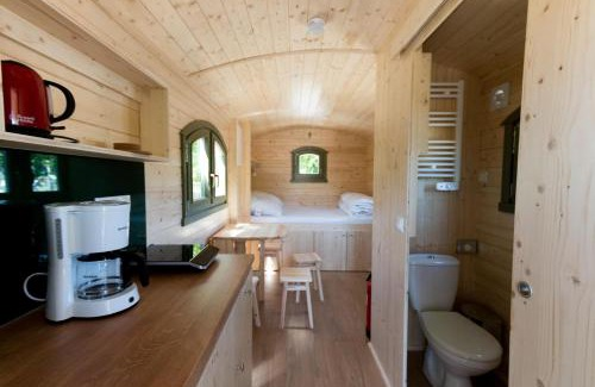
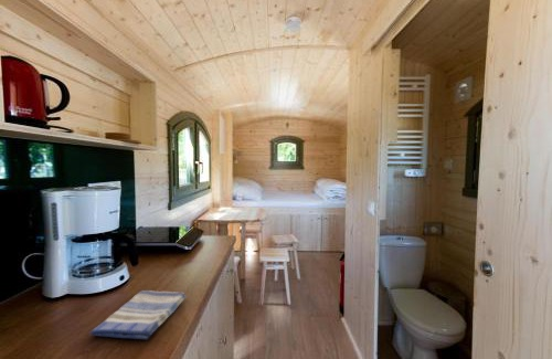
+ dish towel (144, 310)
